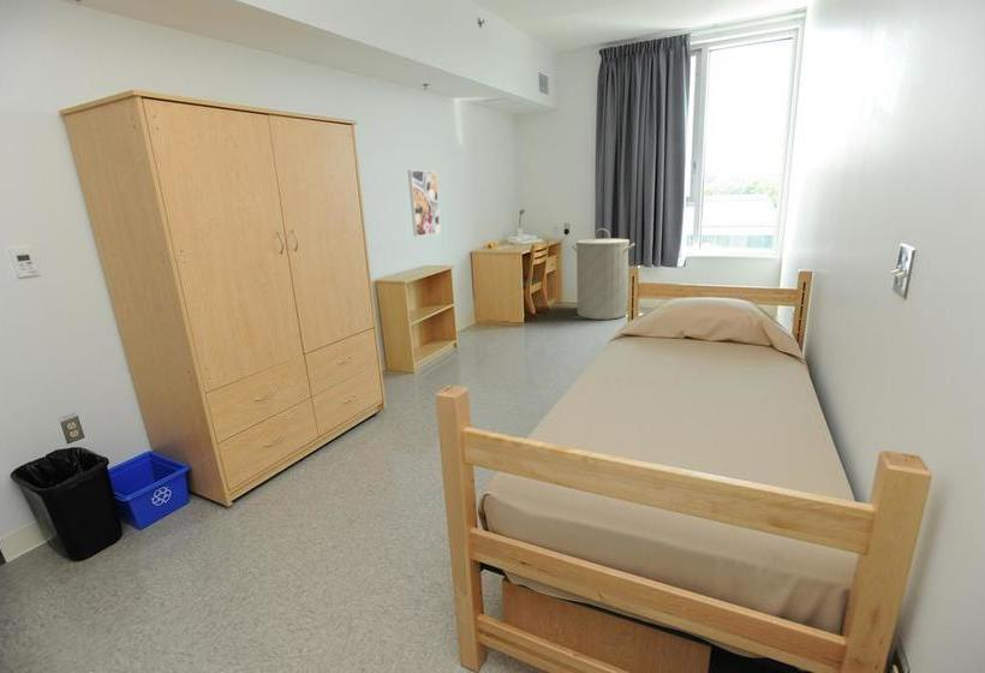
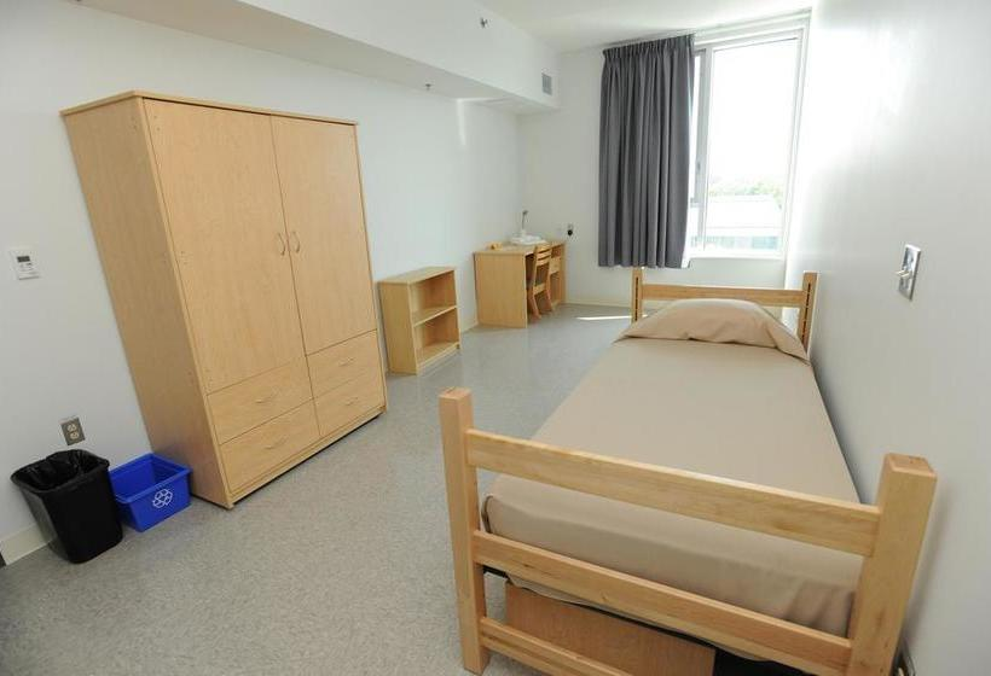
- laundry hamper (602, 272)
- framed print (424, 203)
